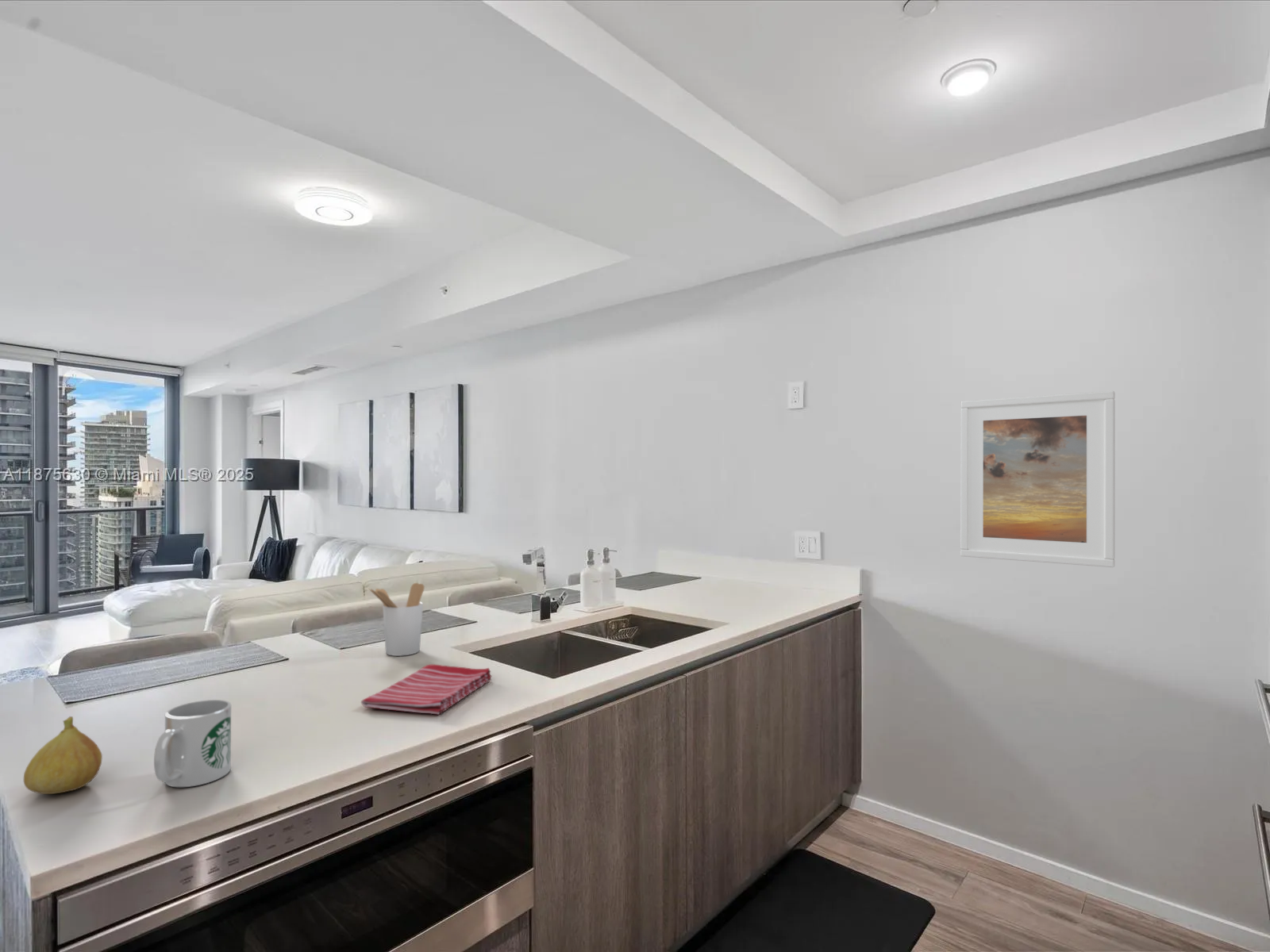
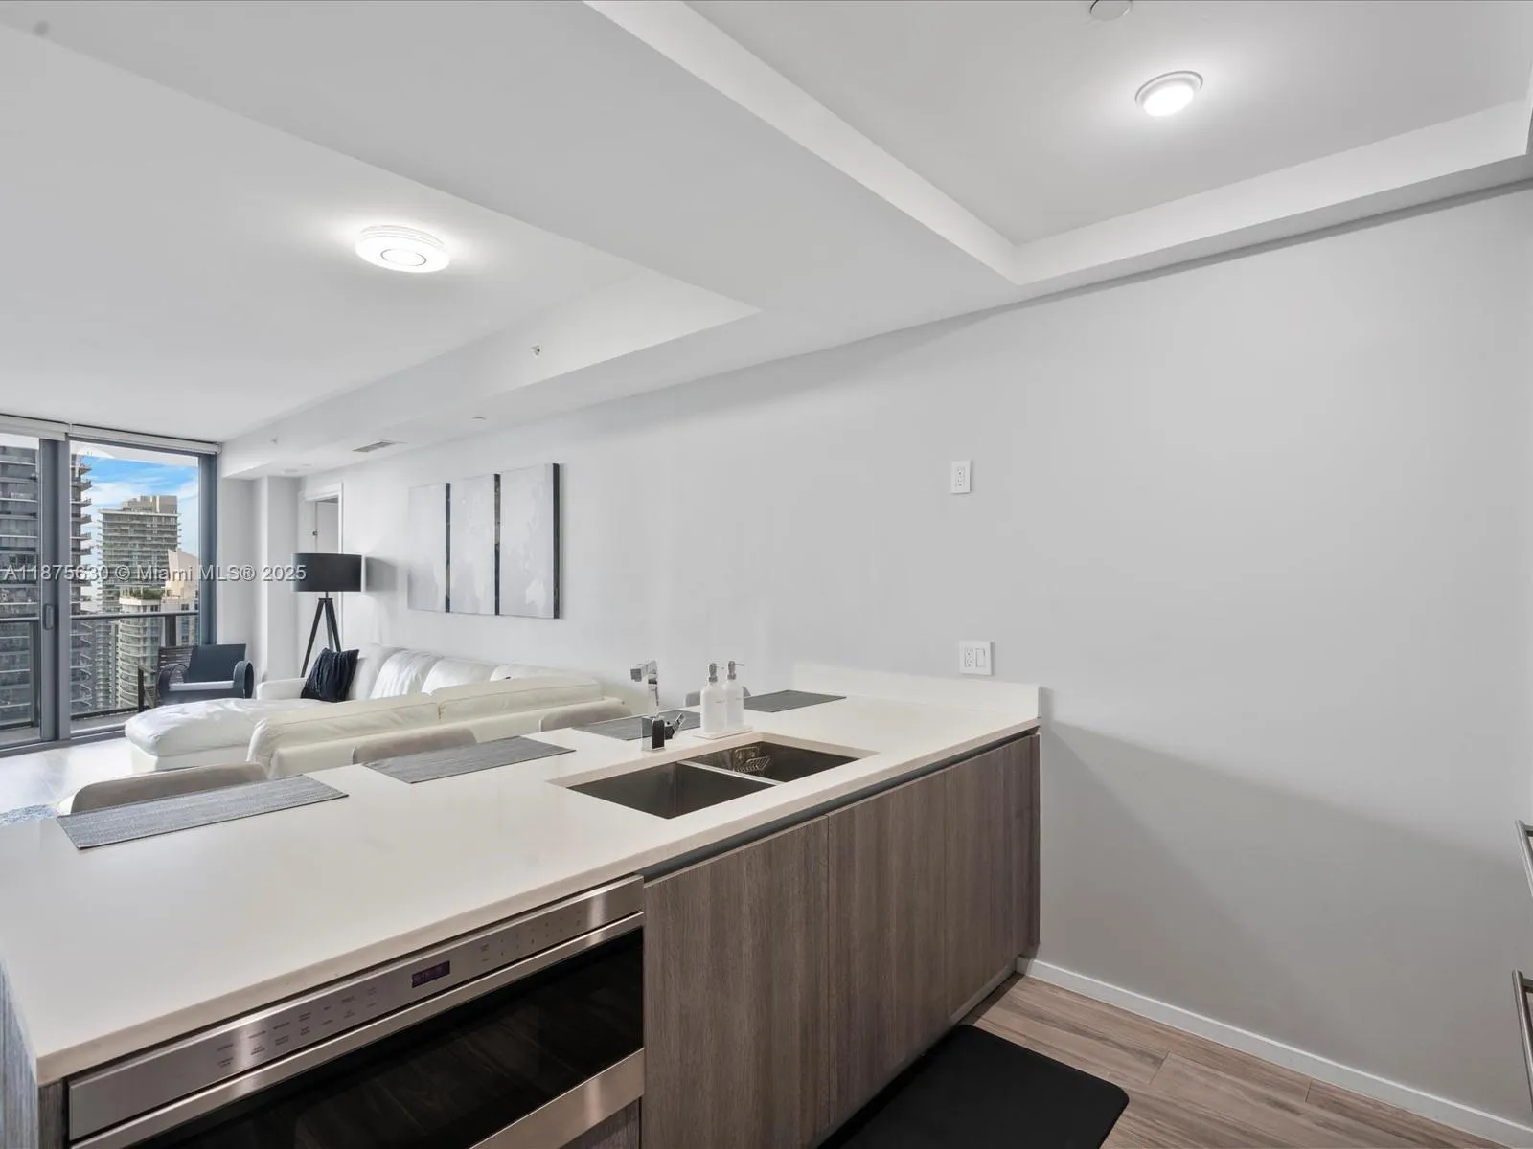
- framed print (1033, 478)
- mug (189, 747)
- utensil holder (394, 618)
- dish towel (431, 686)
- fruit (64, 753)
